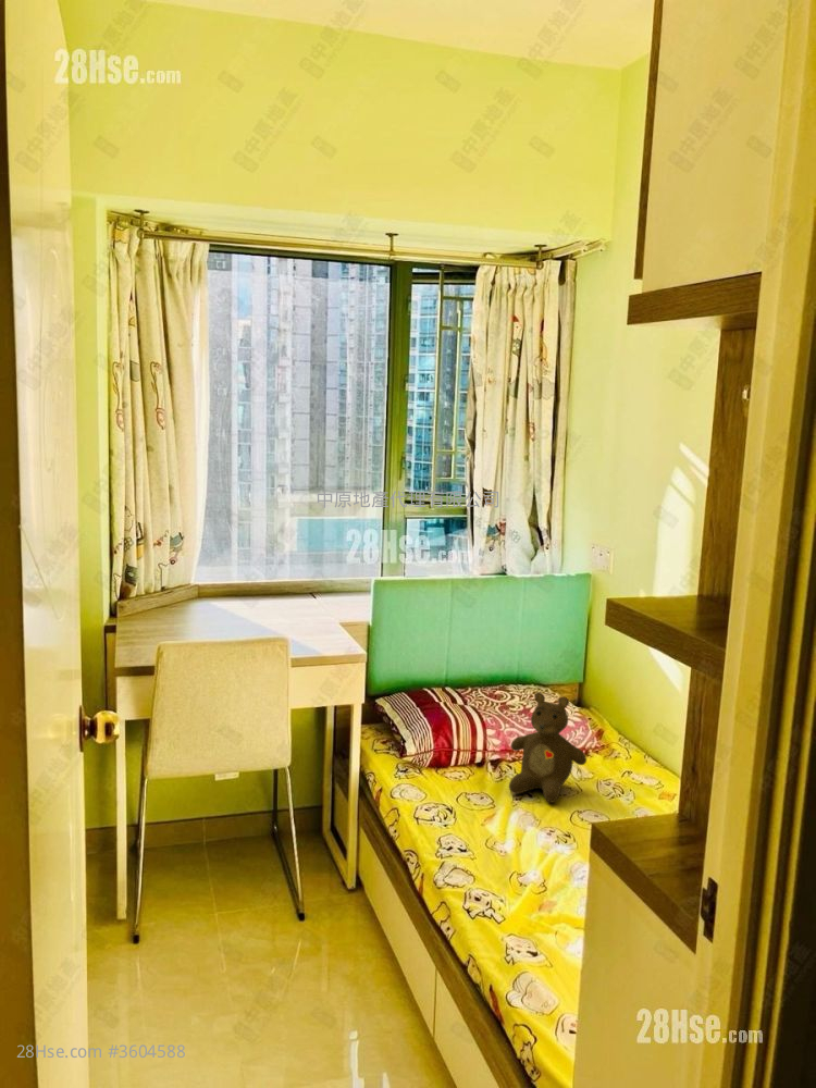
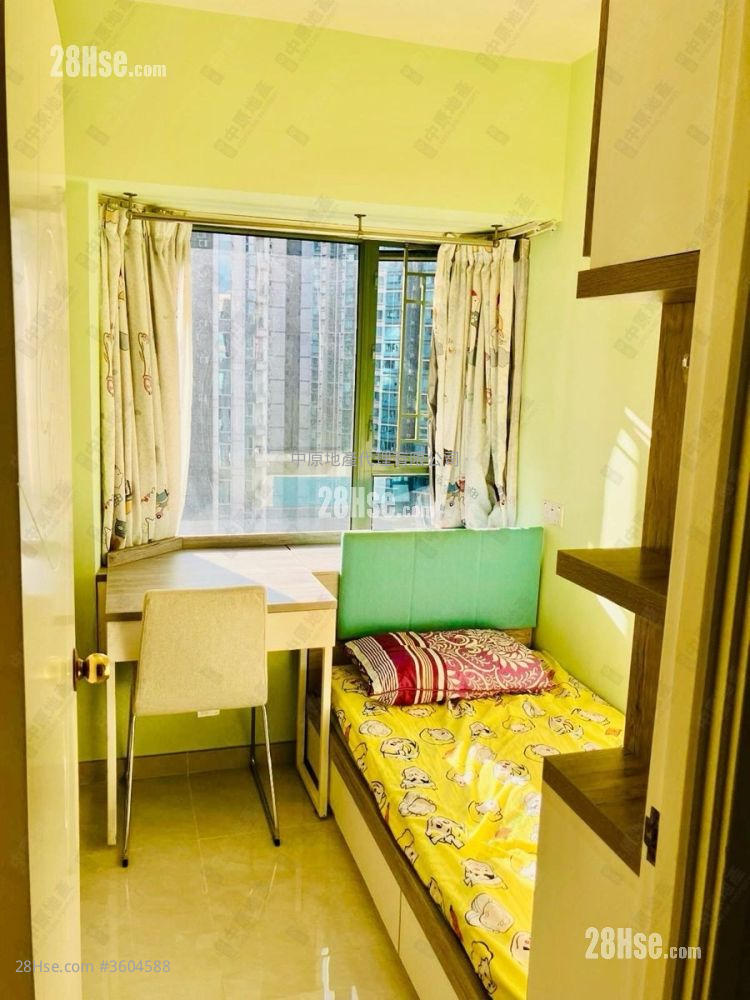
- teddy bear (544, 744)
